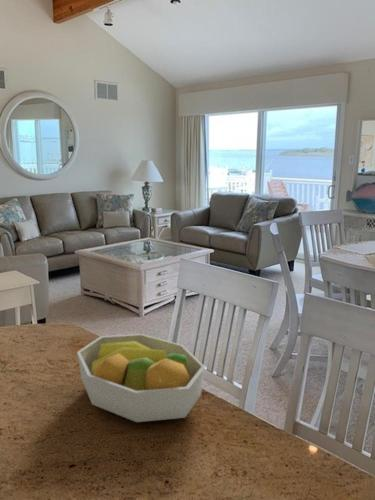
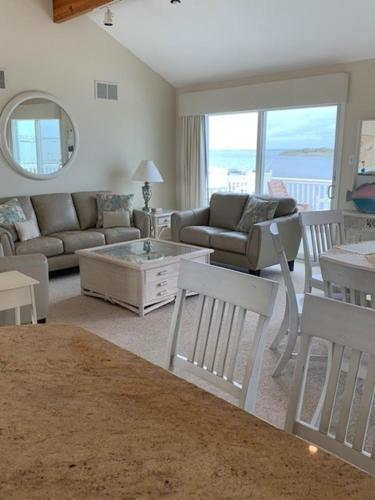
- fruit bowl (139, 369)
